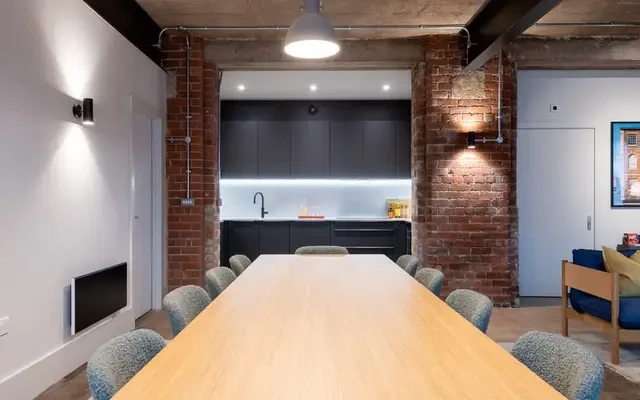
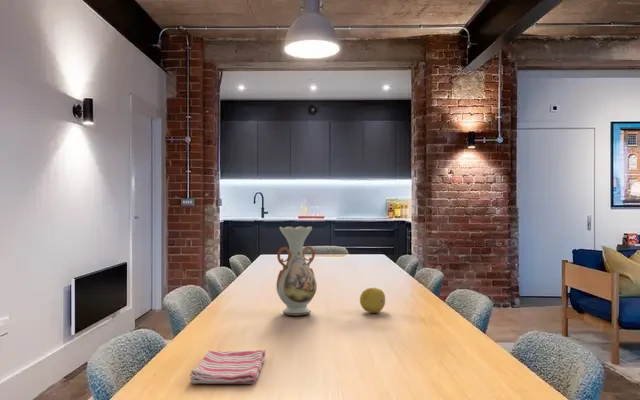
+ dish towel (230, 363)
+ vase (296, 269)
+ fruit (372, 299)
